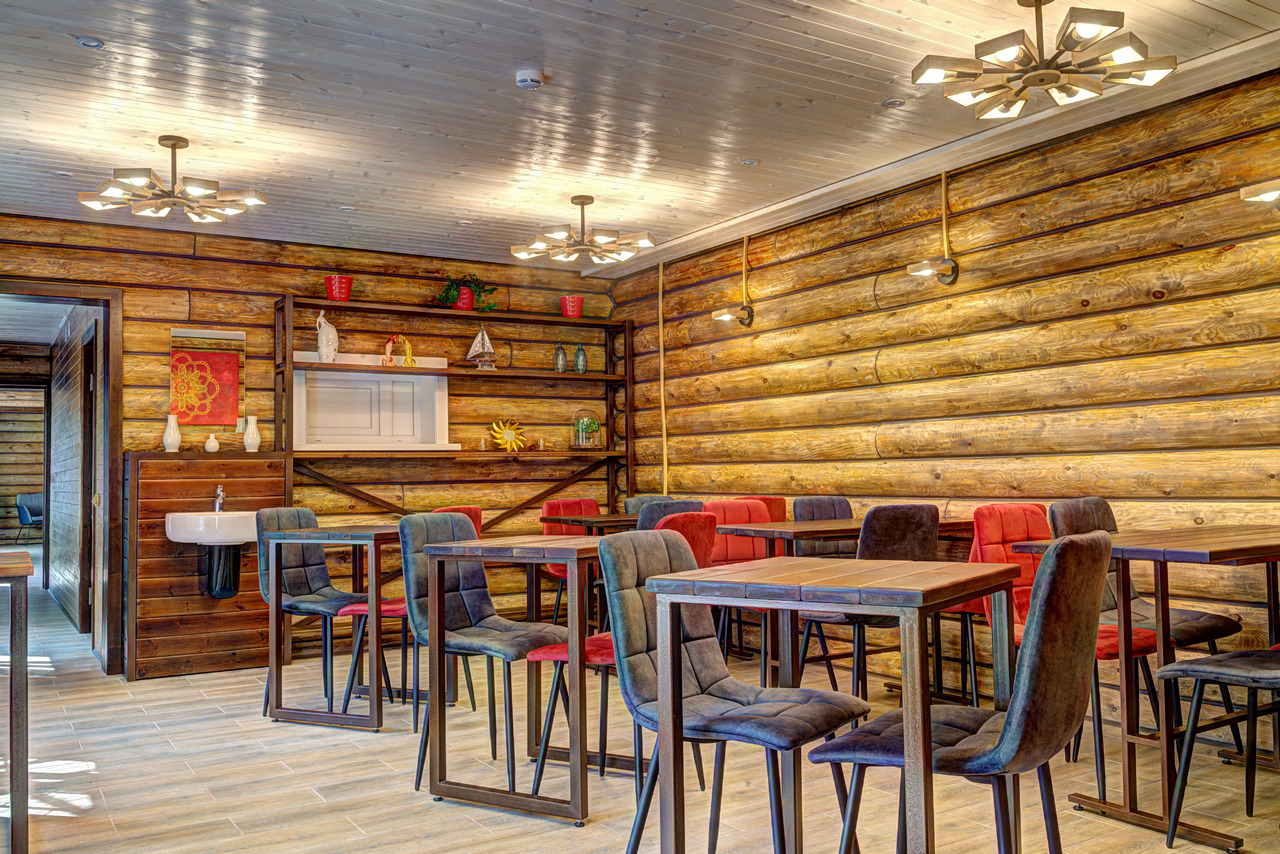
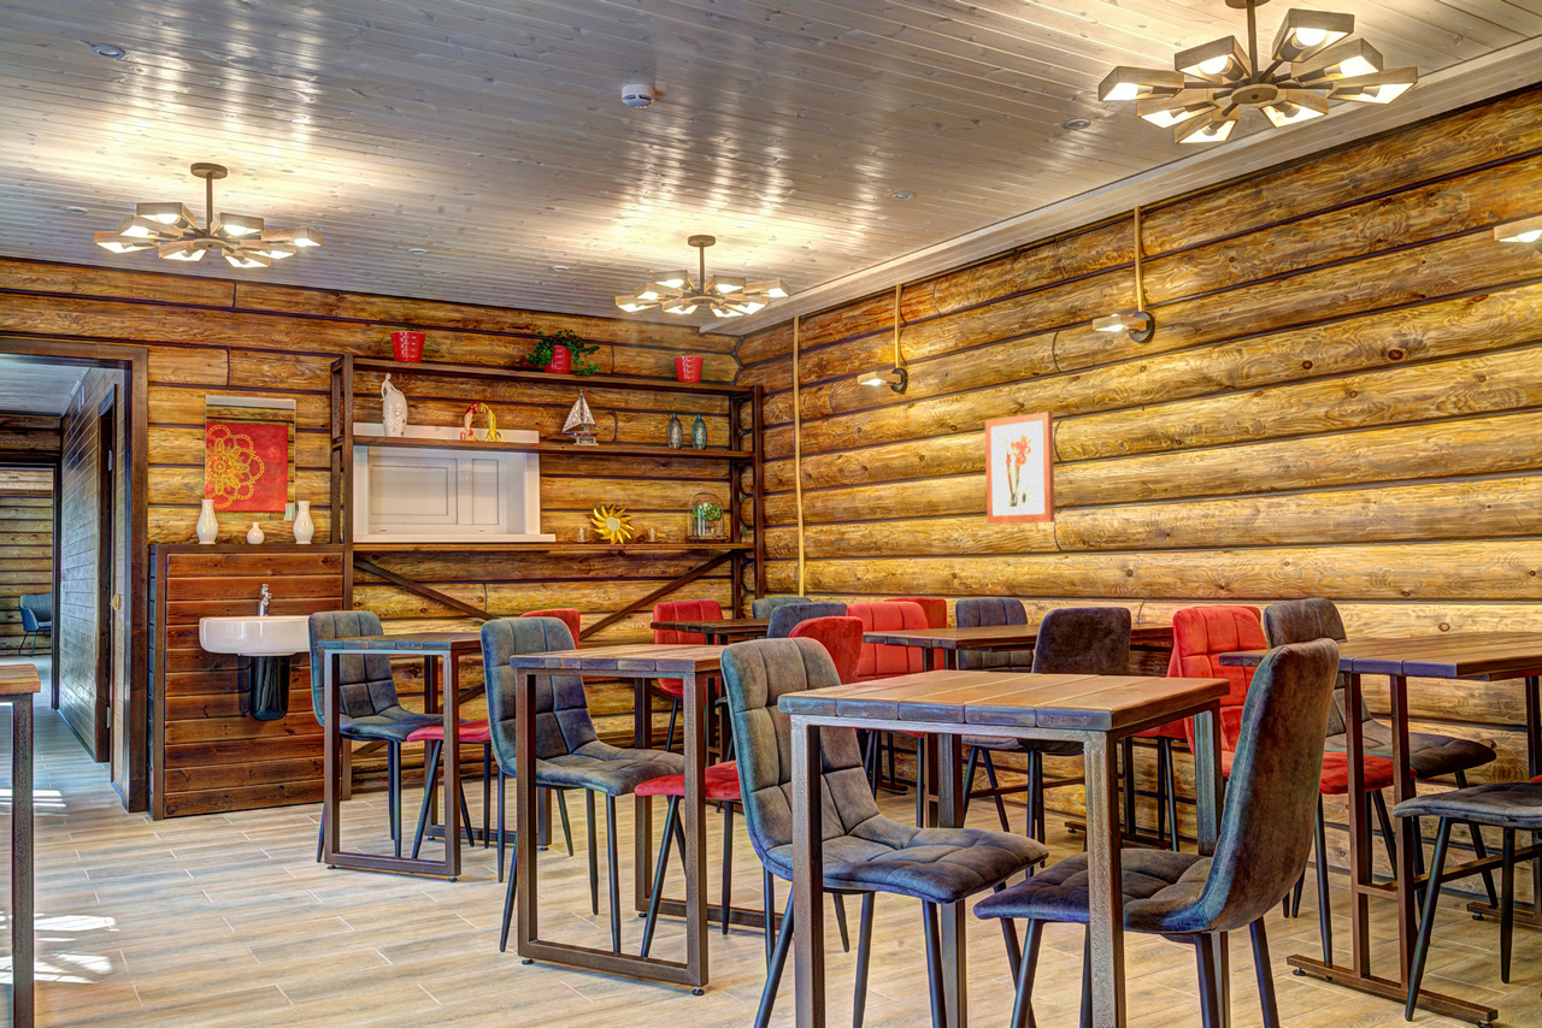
+ wall art (1018, 469)
